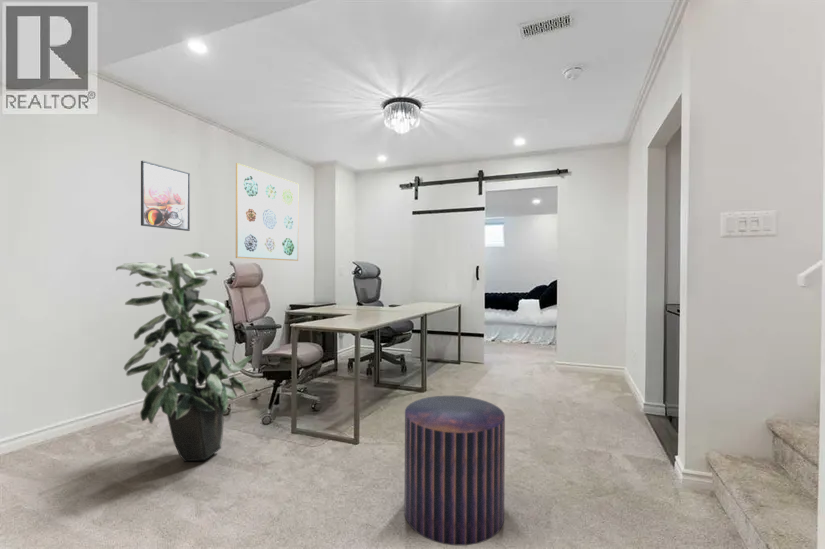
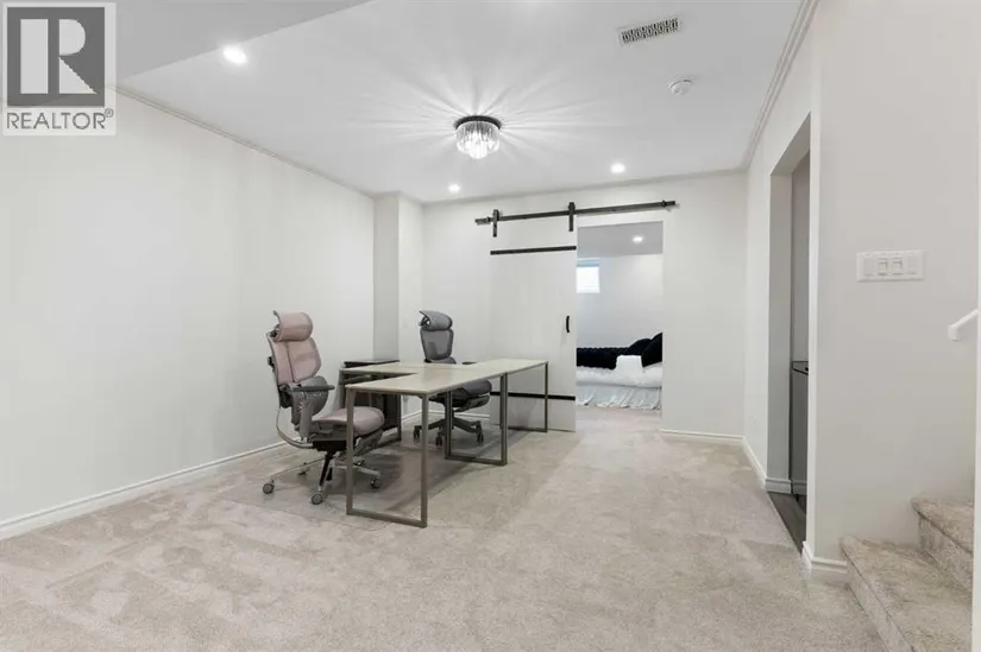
- indoor plant (187, 356)
- wall art (270, 217)
- stool (453, 460)
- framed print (166, 197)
